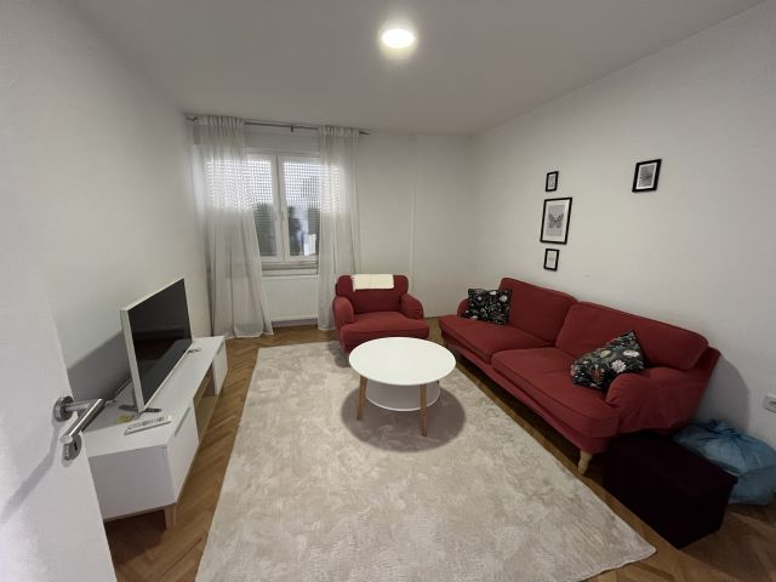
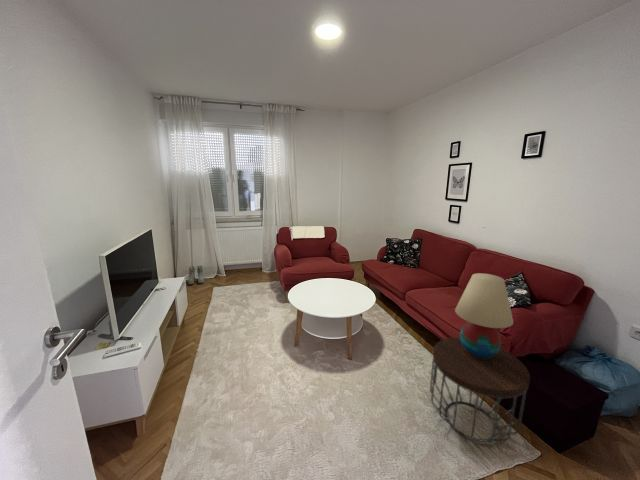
+ boots (194, 274)
+ table lamp (482, 316)
+ side table (474, 391)
